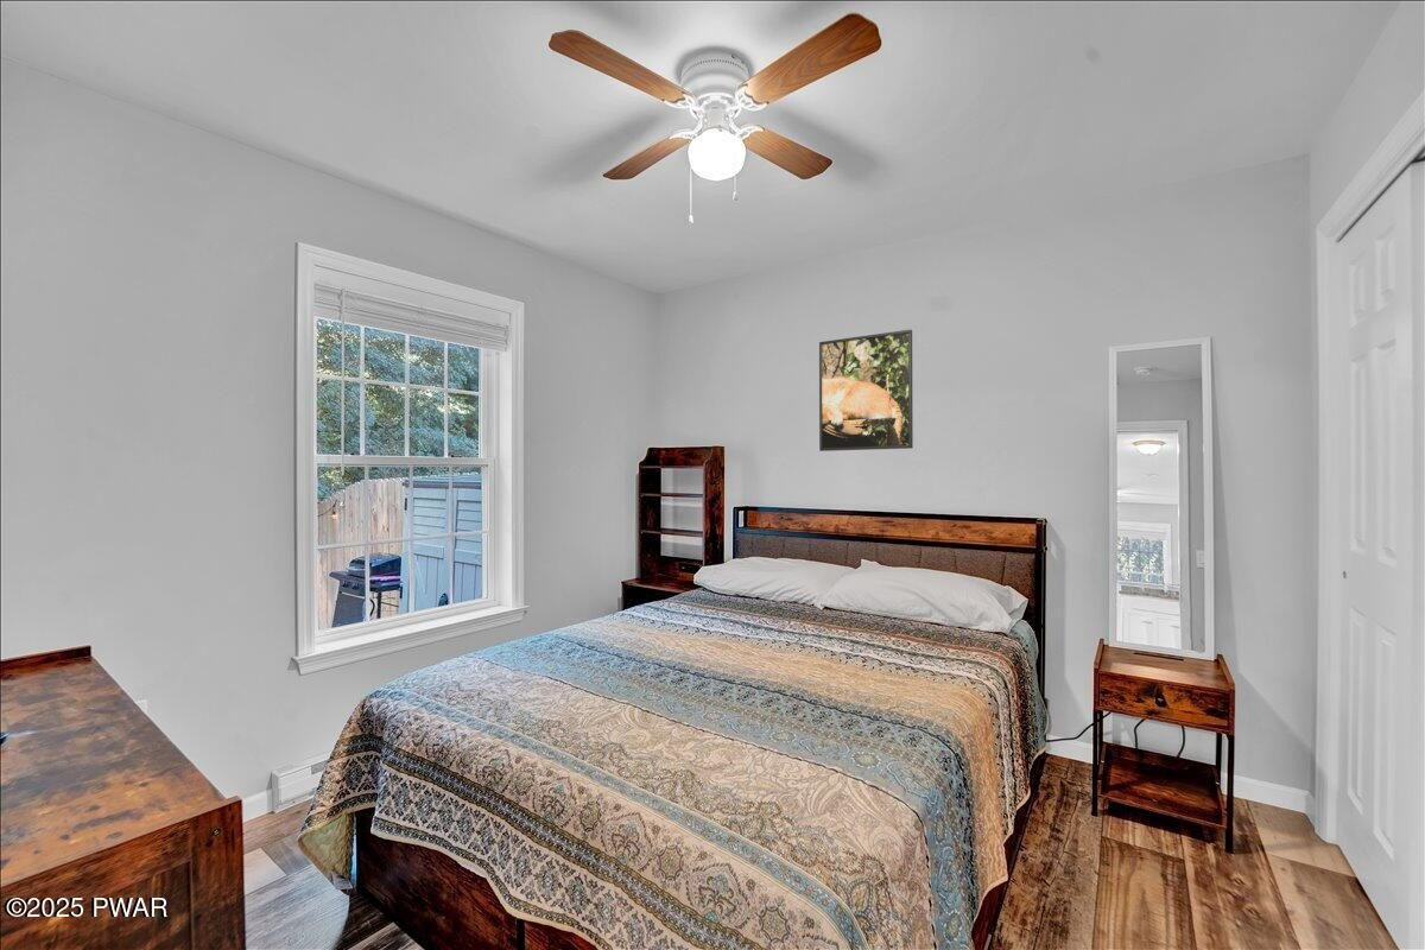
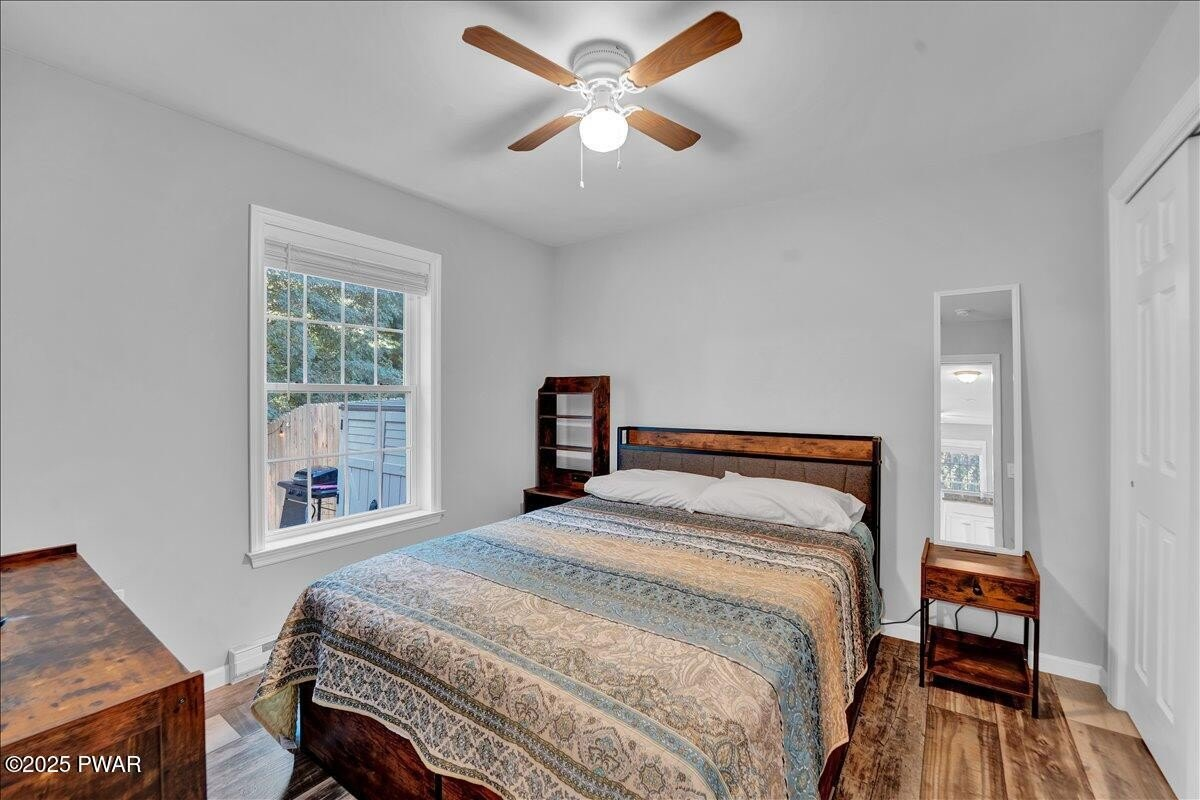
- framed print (863, 392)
